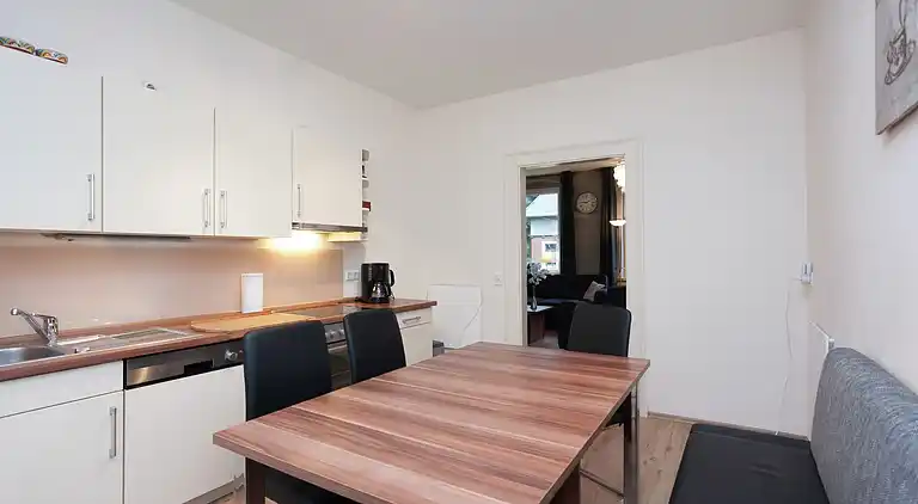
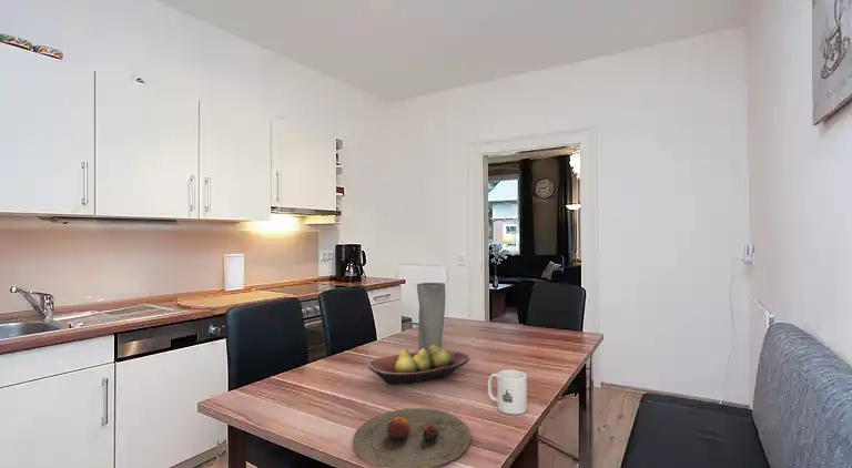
+ fruit bowl (419, 362)
+ vase (430, 316)
+ mug (506, 389)
+ plate (412, 429)
